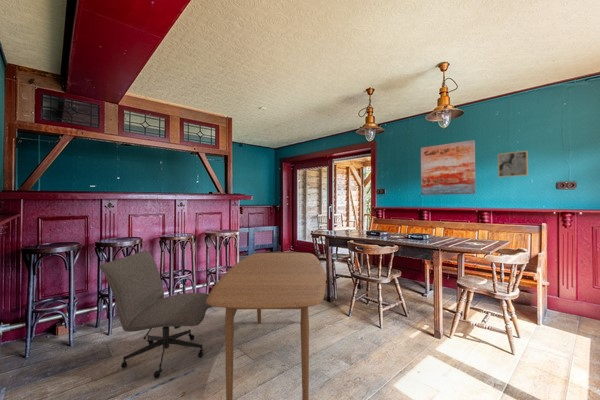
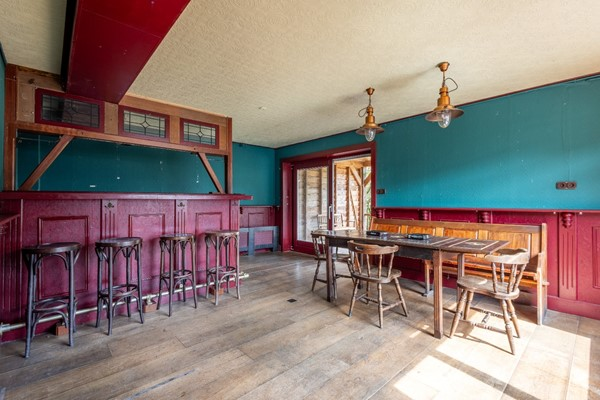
- chair (167, 306)
- wall art (512, 164)
- dining table (276, 308)
- wall art (446, 169)
